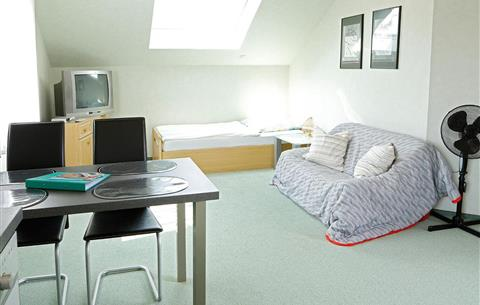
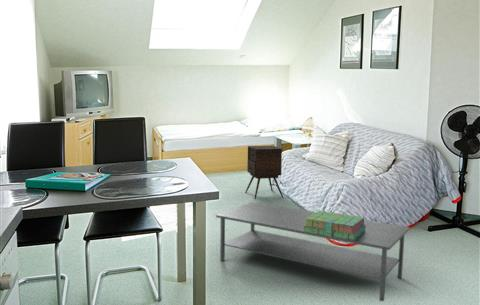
+ side table (264, 171)
+ coffee table (308, 244)
+ stack of books (334, 224)
